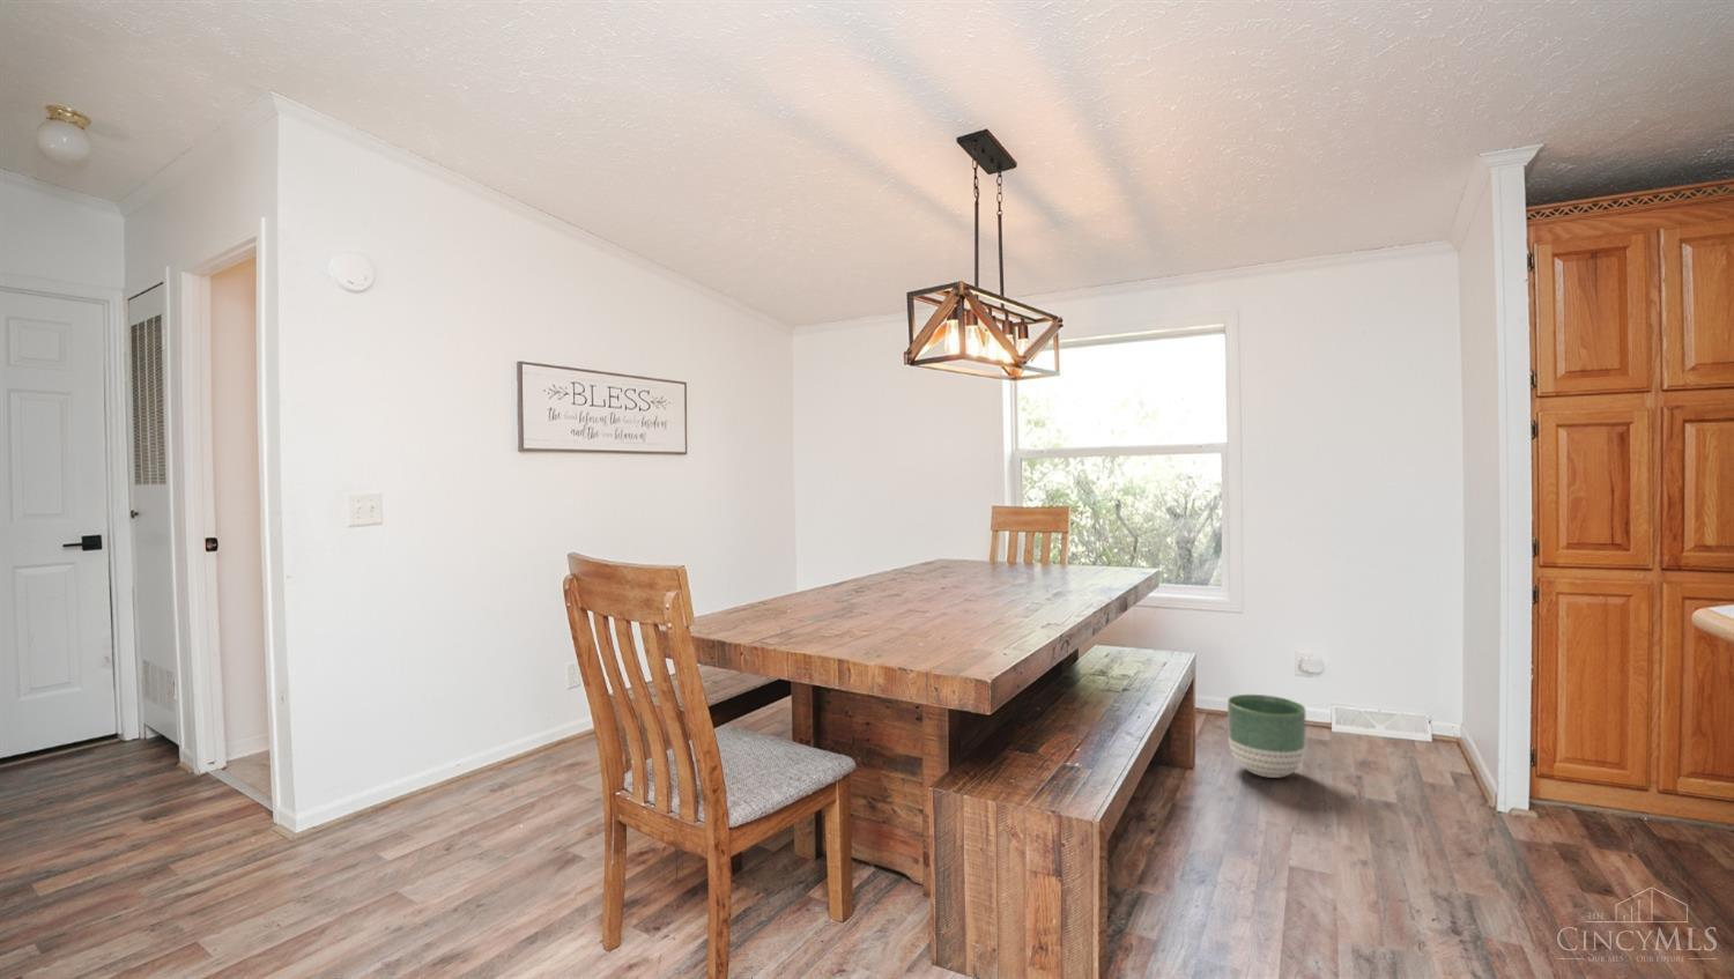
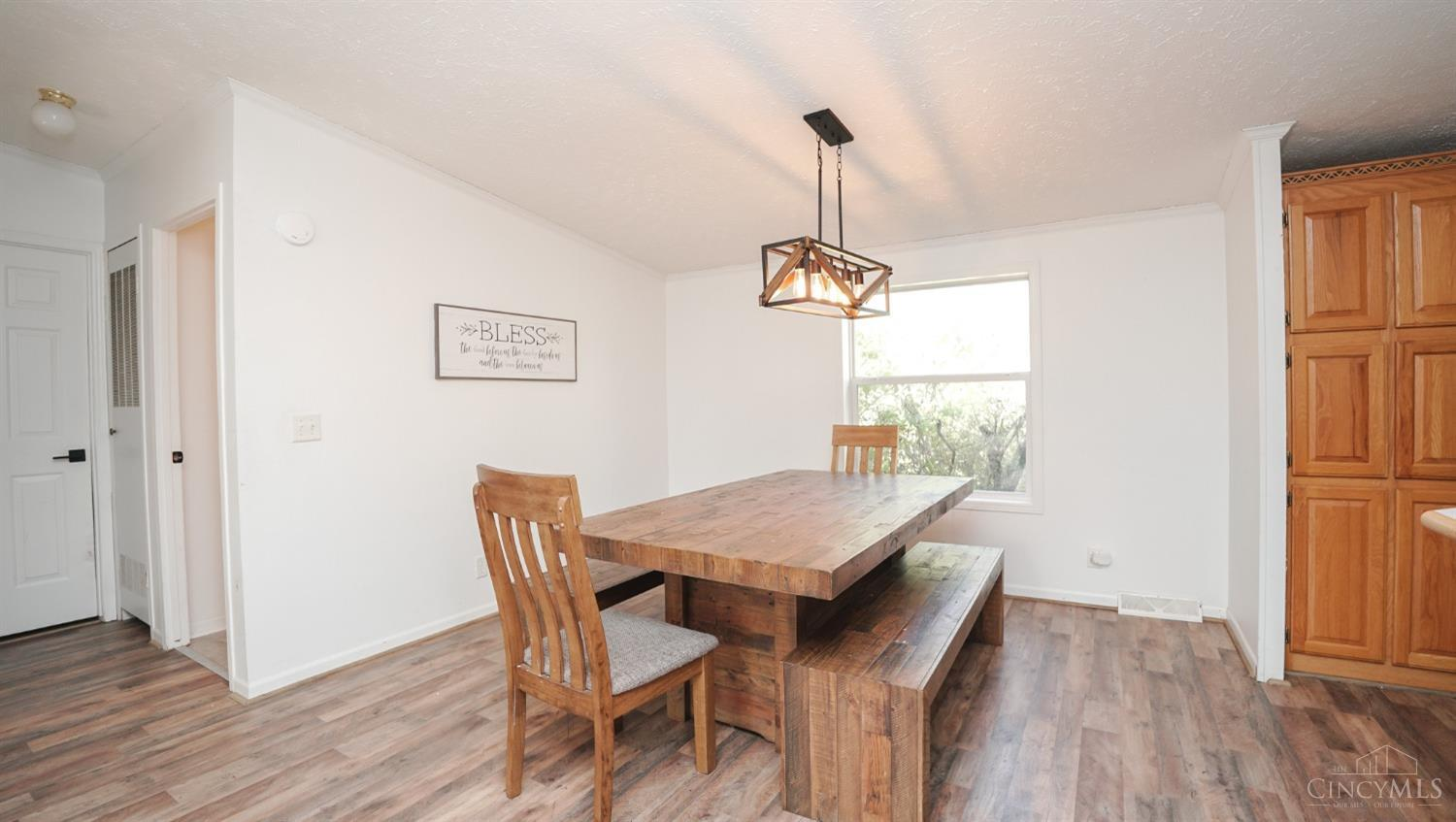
- planter (1266, 738)
